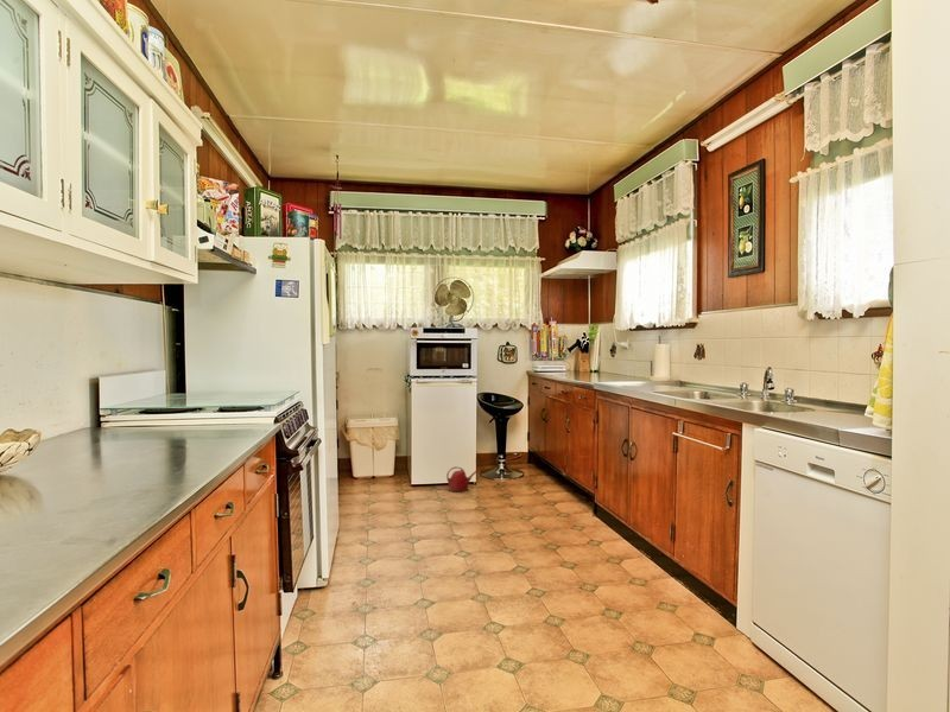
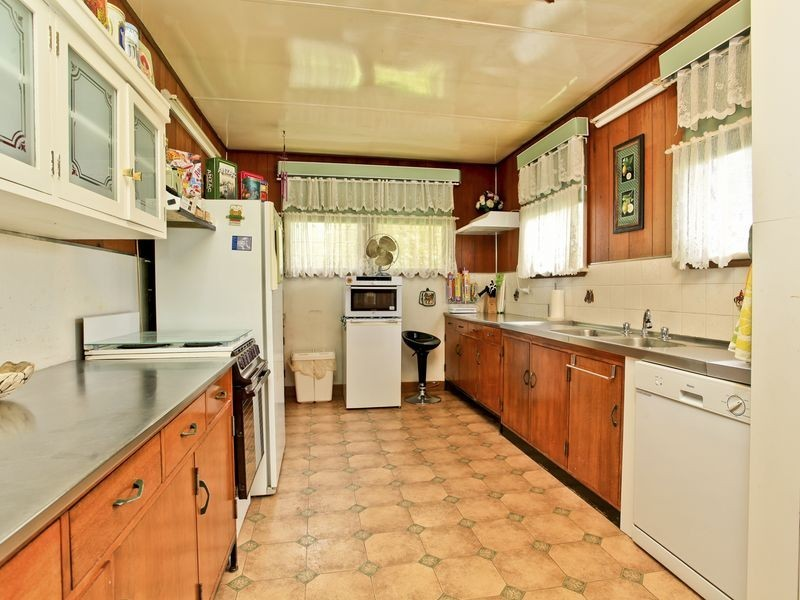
- watering can (463, 477)
